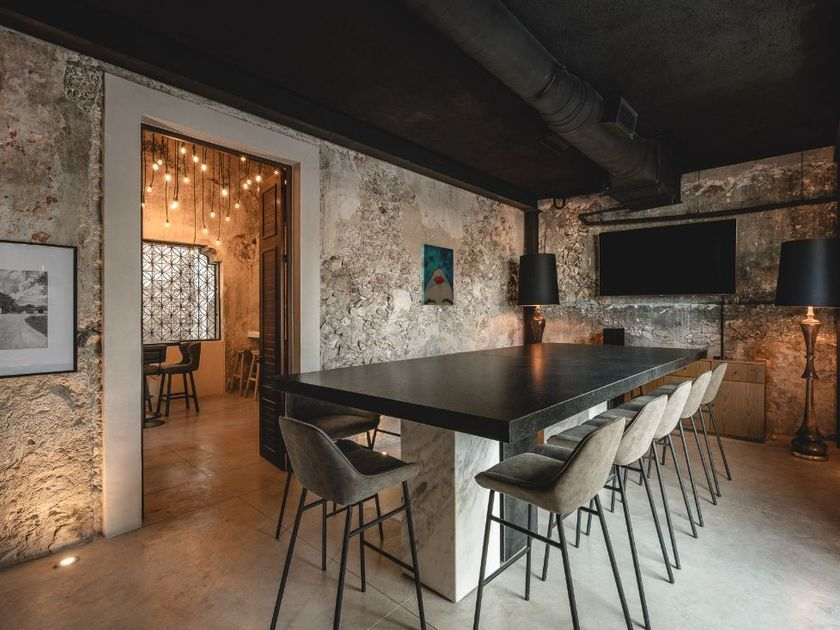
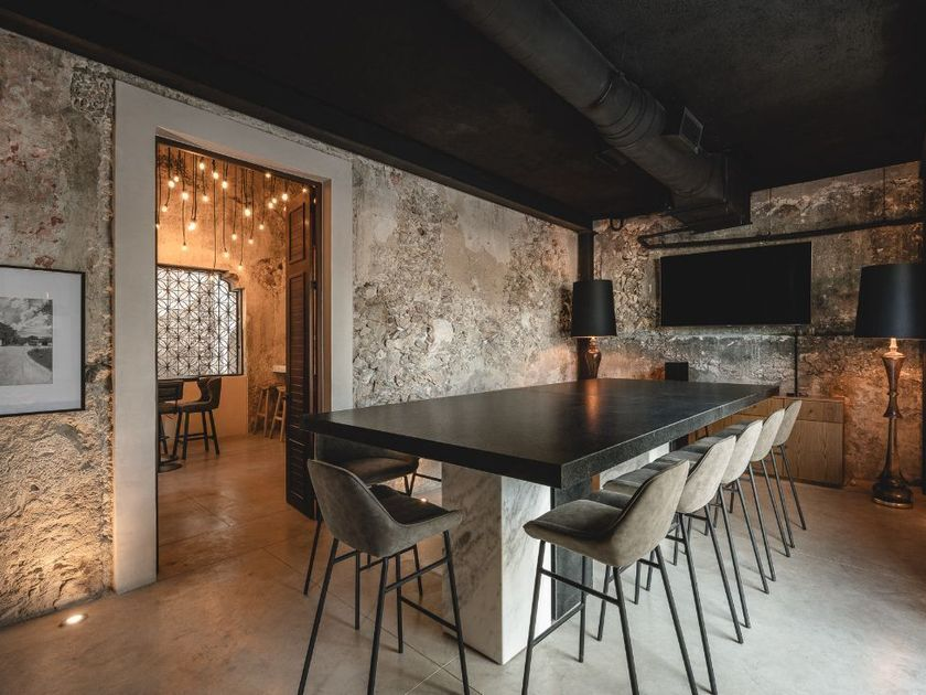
- wall art (438, 276)
